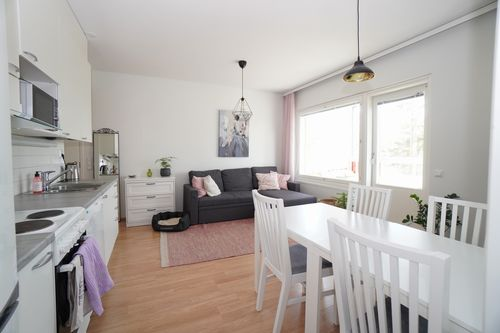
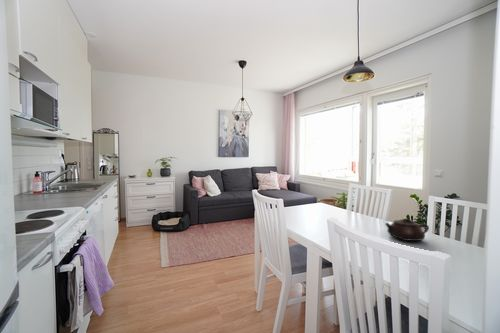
+ teapot (406, 228)
